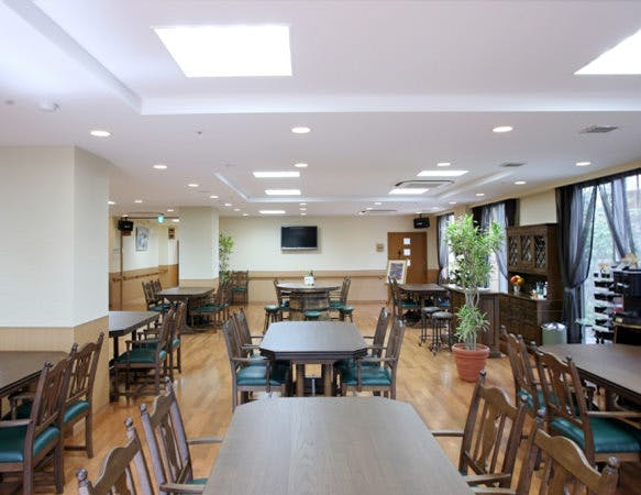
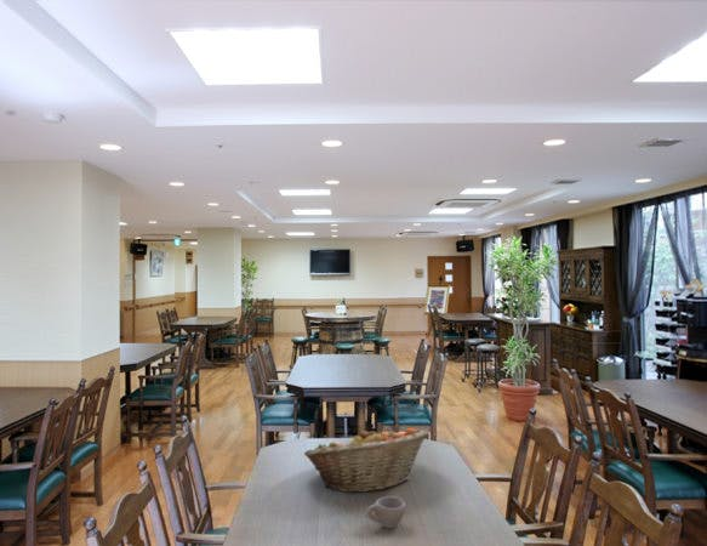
+ fruit basket (367, 453)
+ cup (386, 513)
